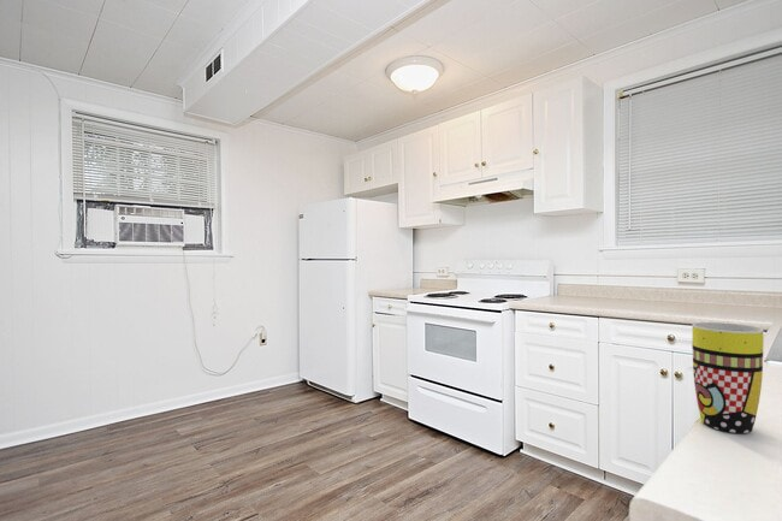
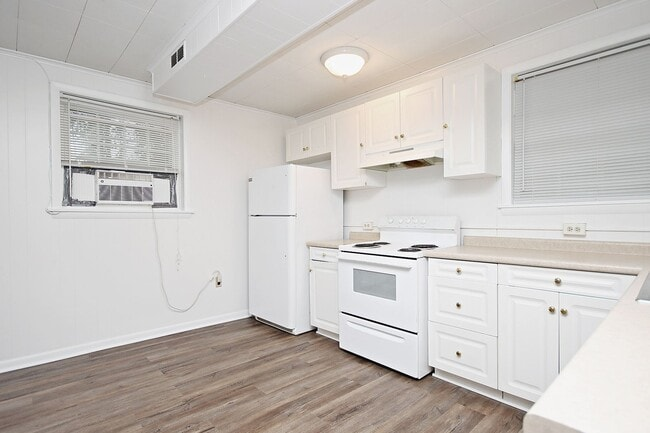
- mug (717, 372)
